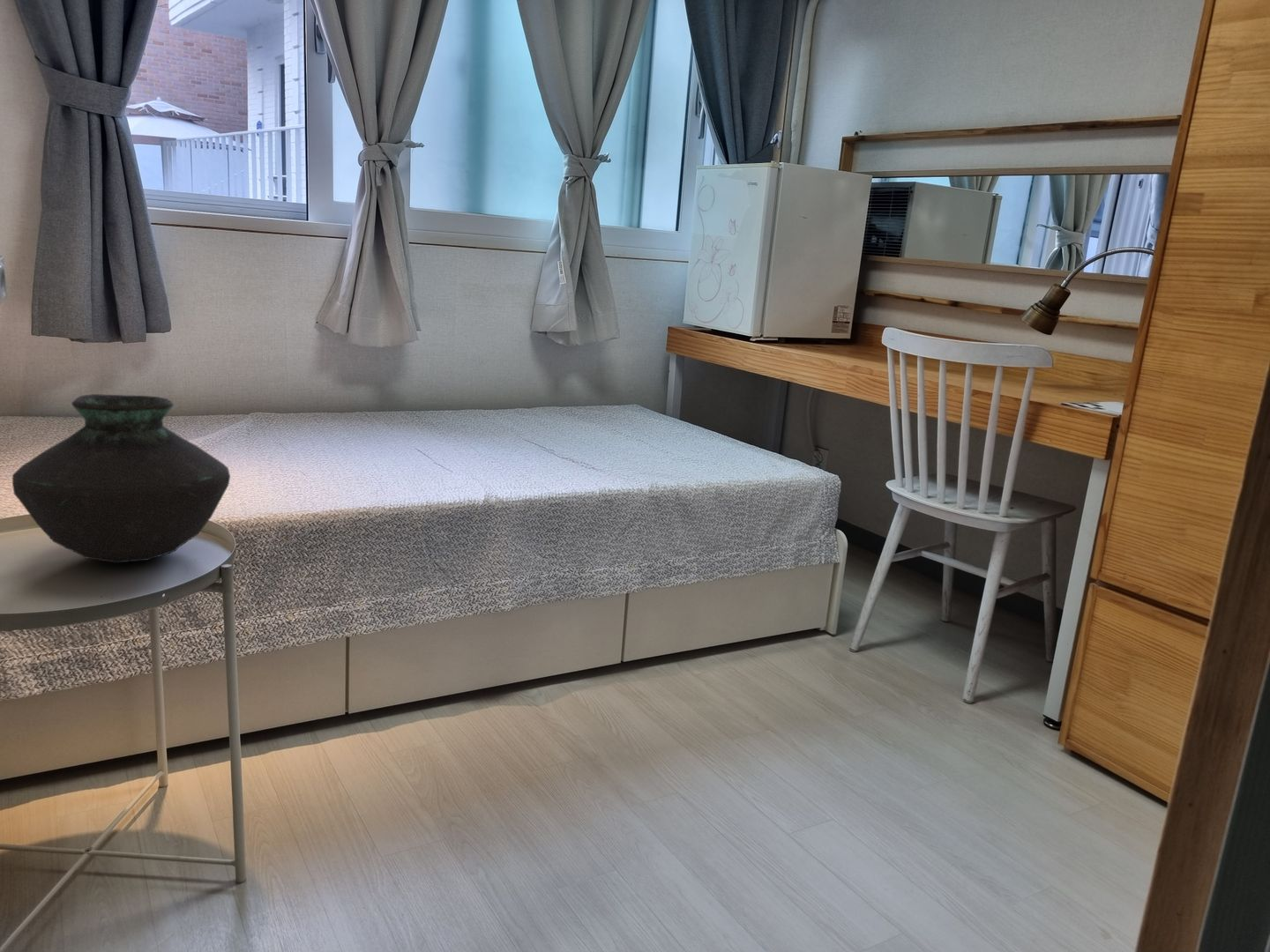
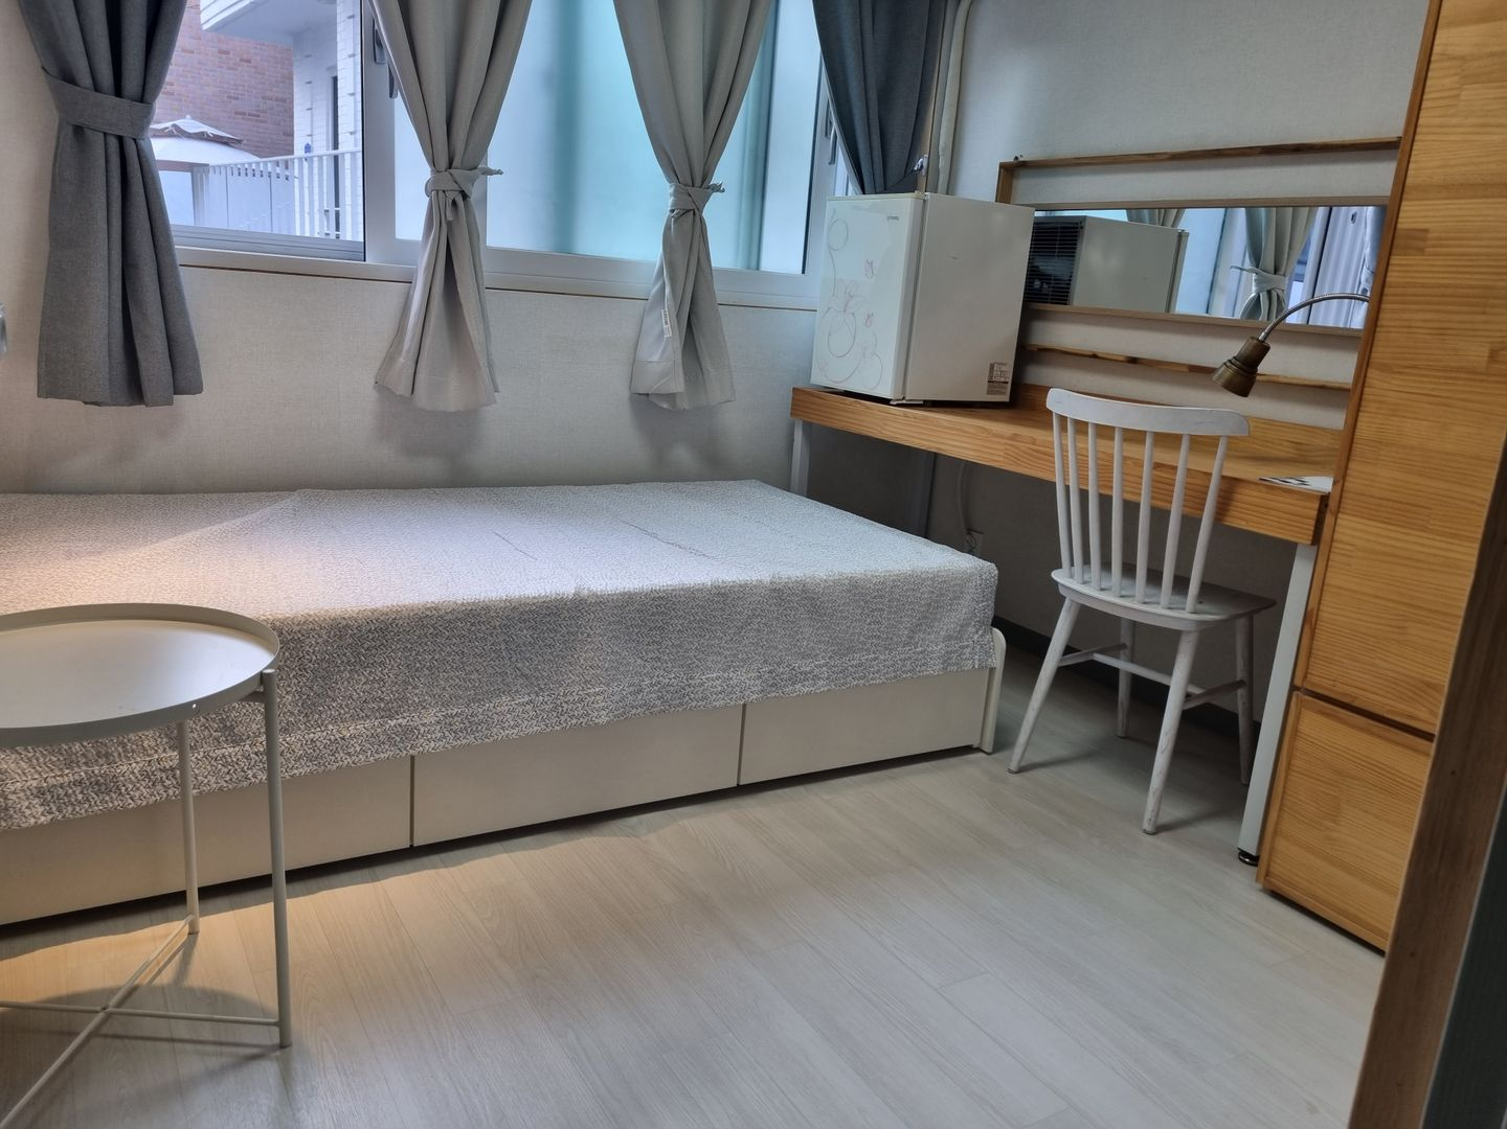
- vase (126, 479)
